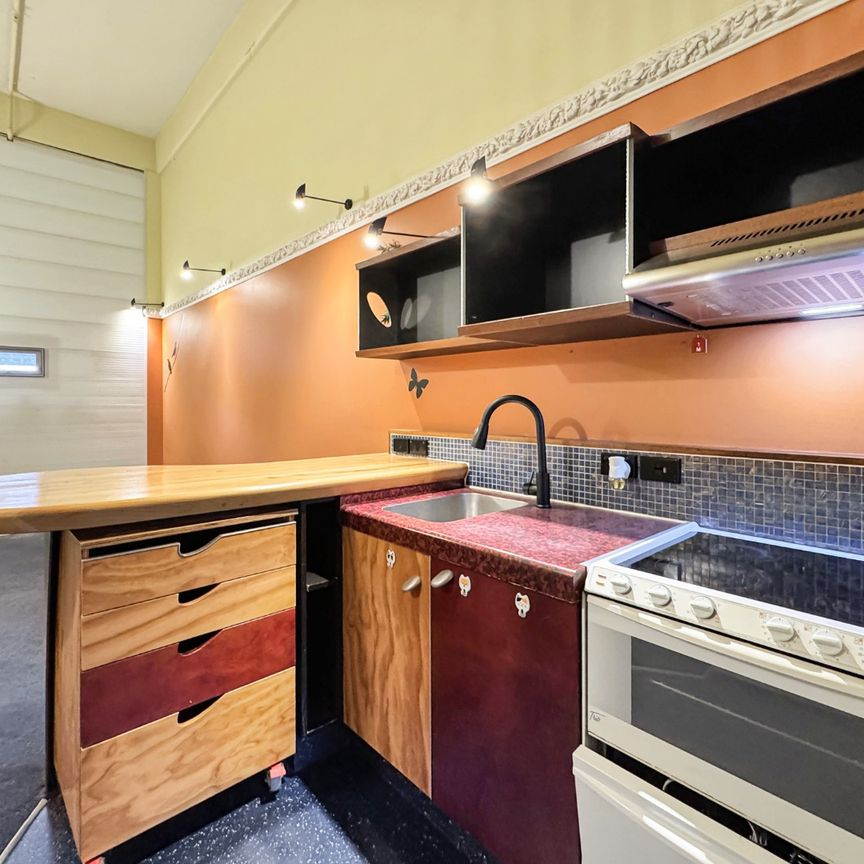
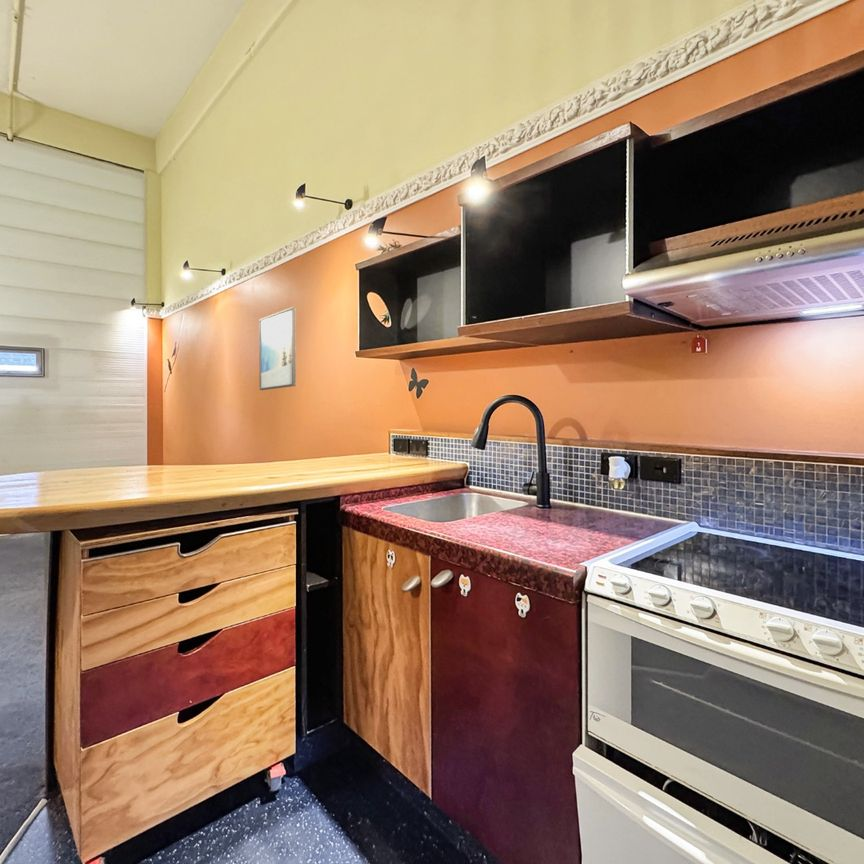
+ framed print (276, 350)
